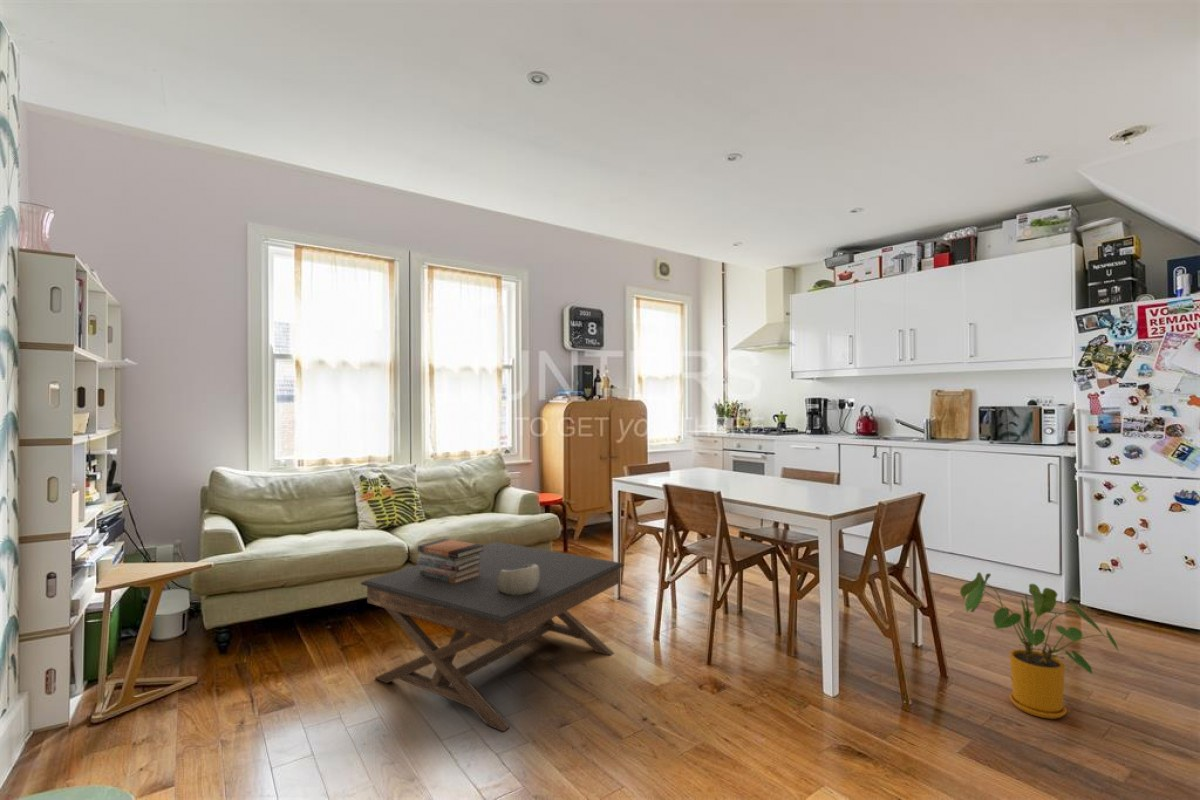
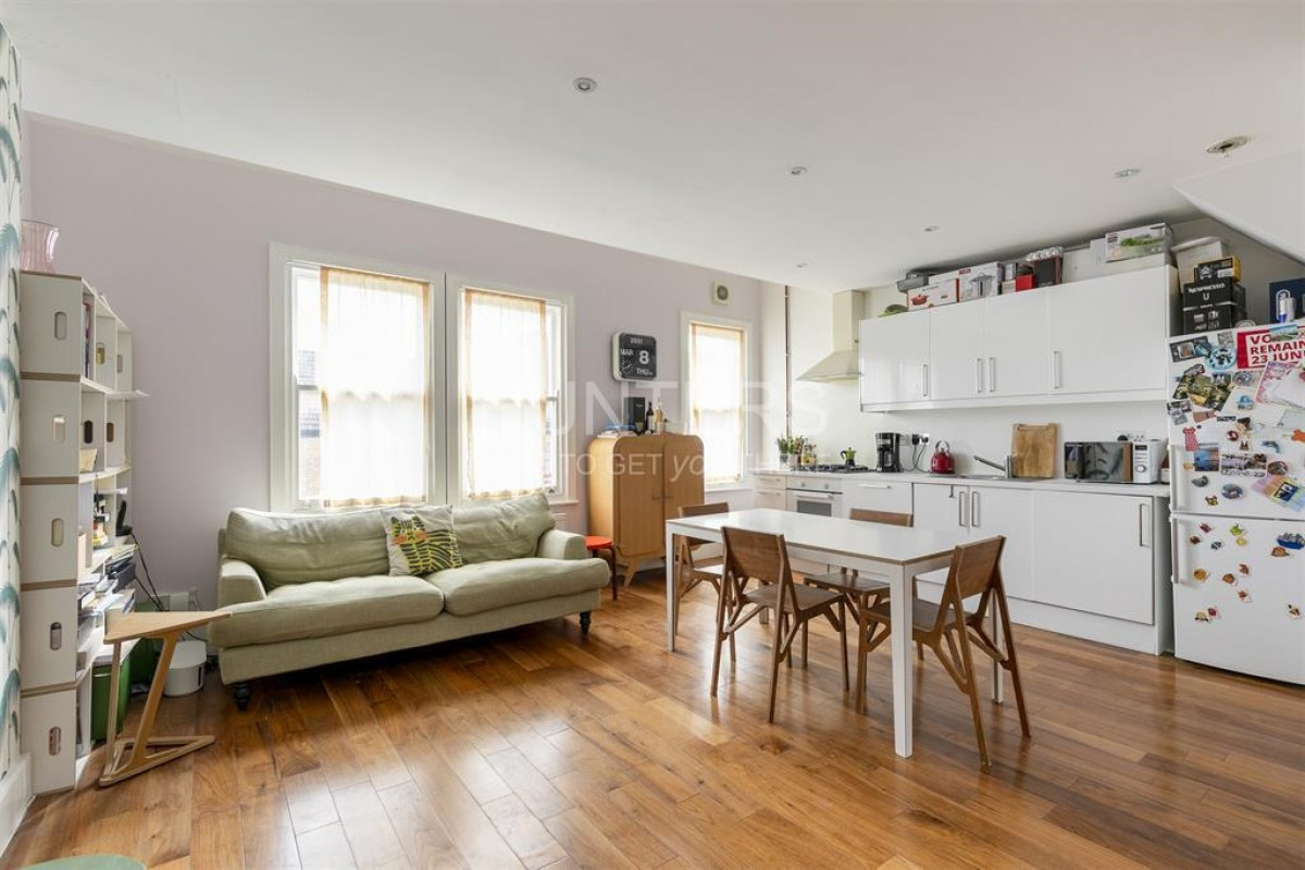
- coffee table (499, 618)
- house plant (1031, 647)
- book stack (449, 559)
- decorative bowl (520, 577)
